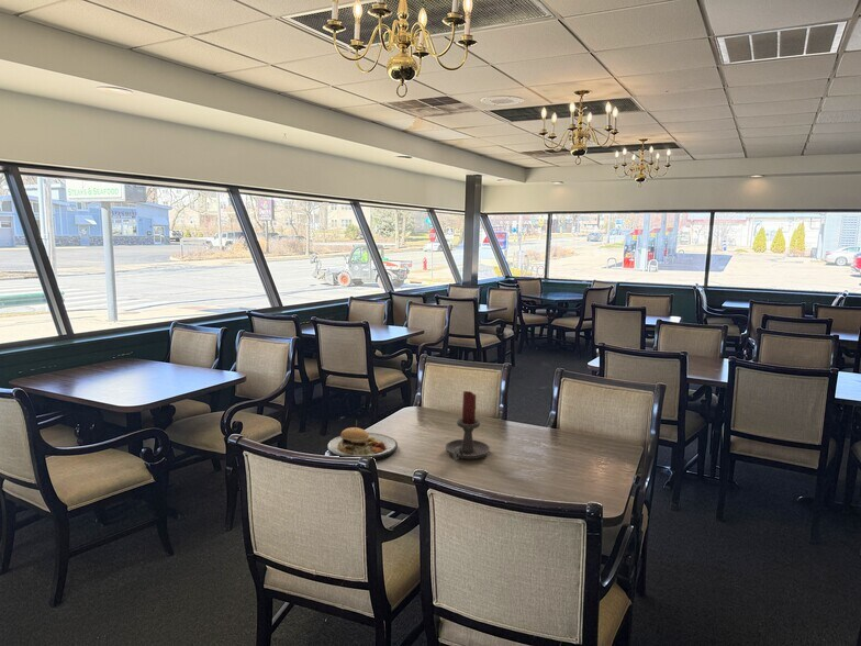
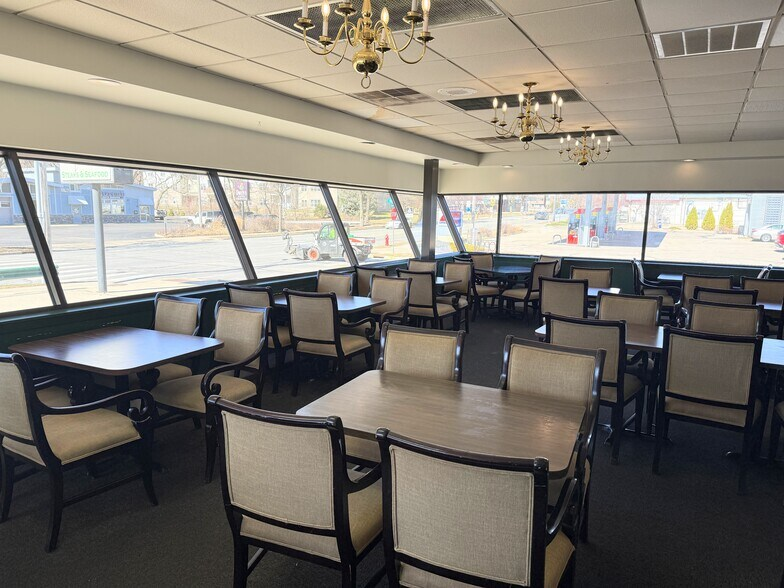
- candle holder (466, 424)
- plate (362, 432)
